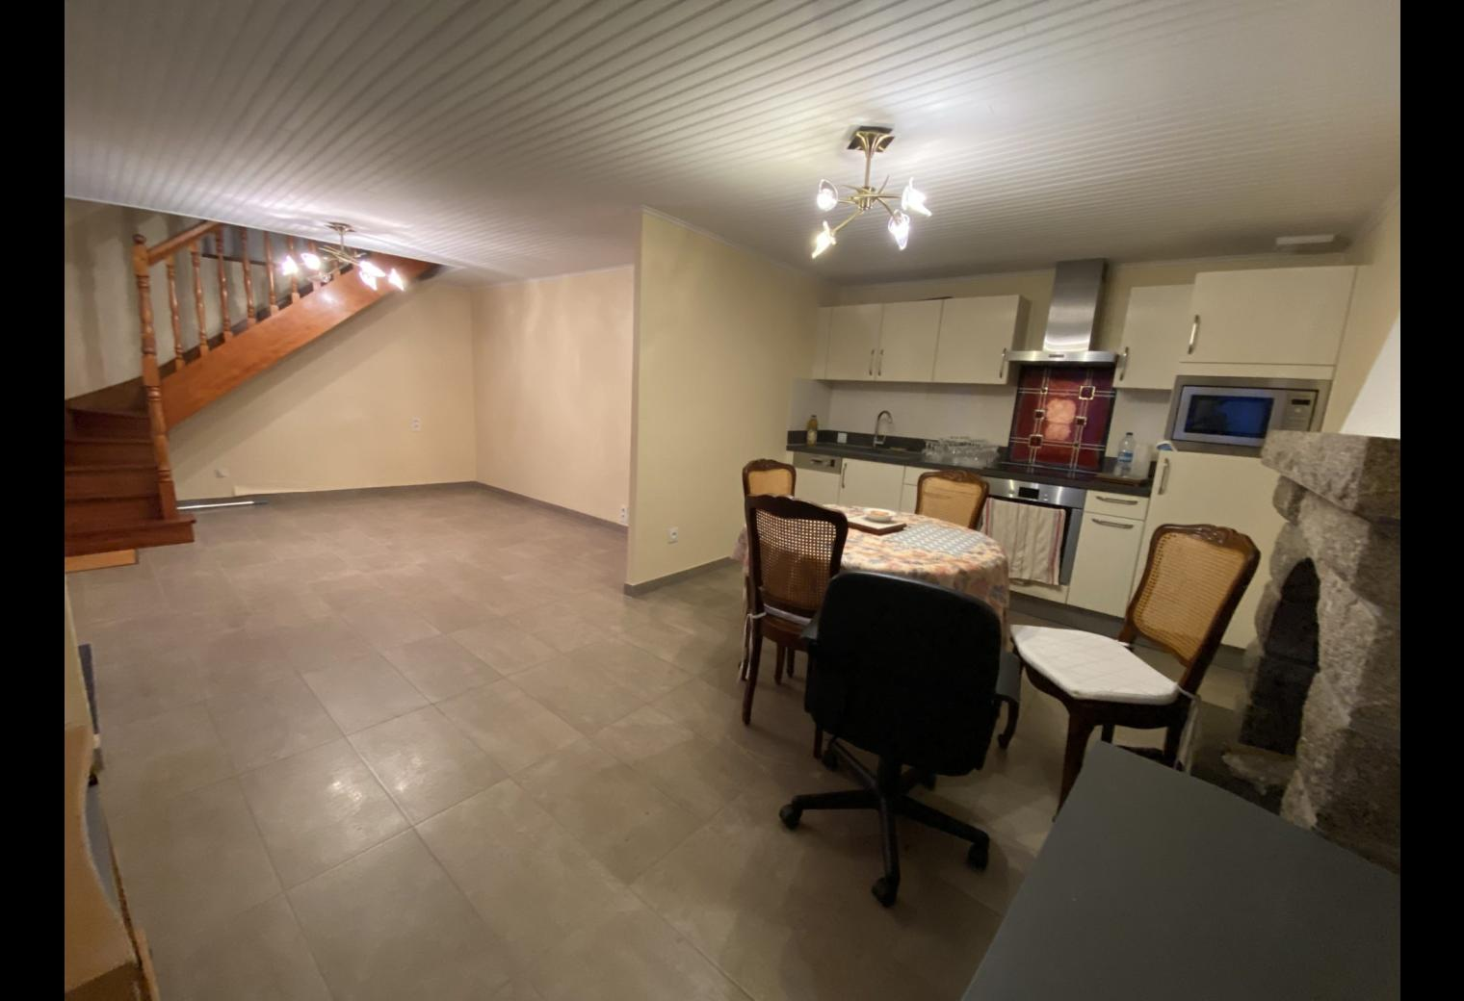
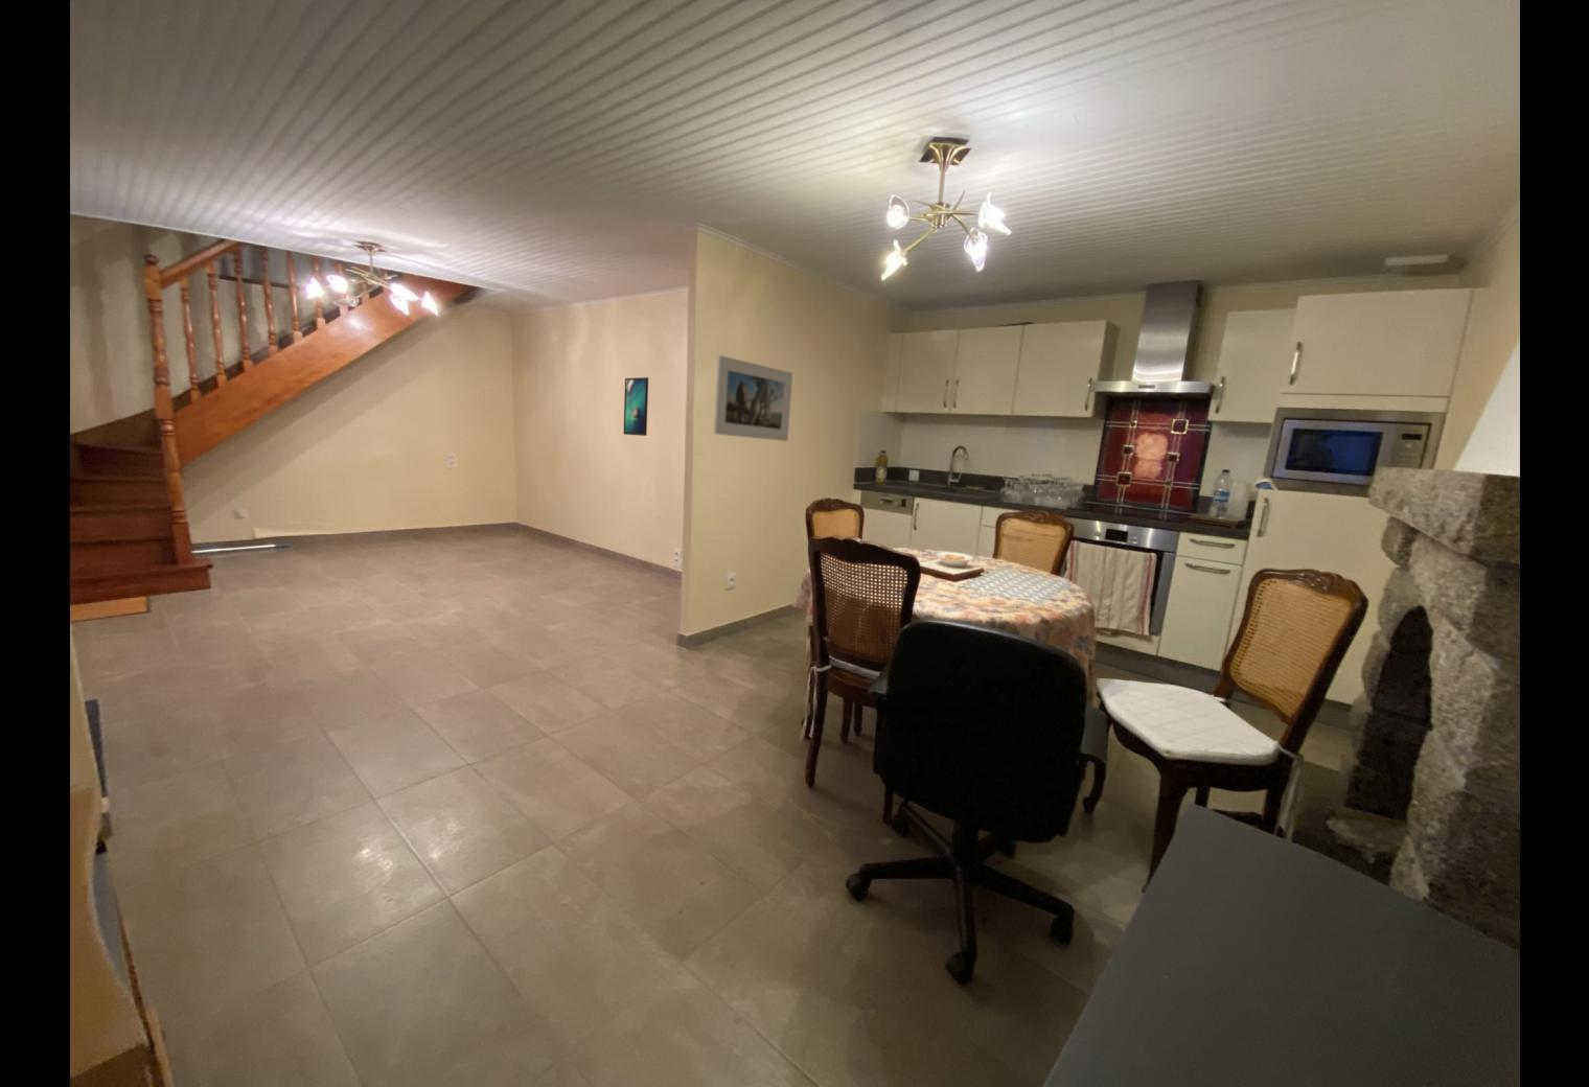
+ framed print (635, 407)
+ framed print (755, 401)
